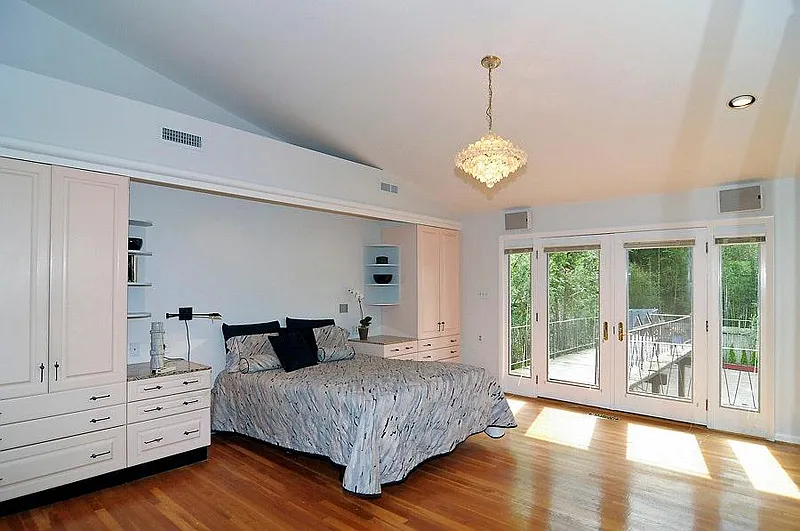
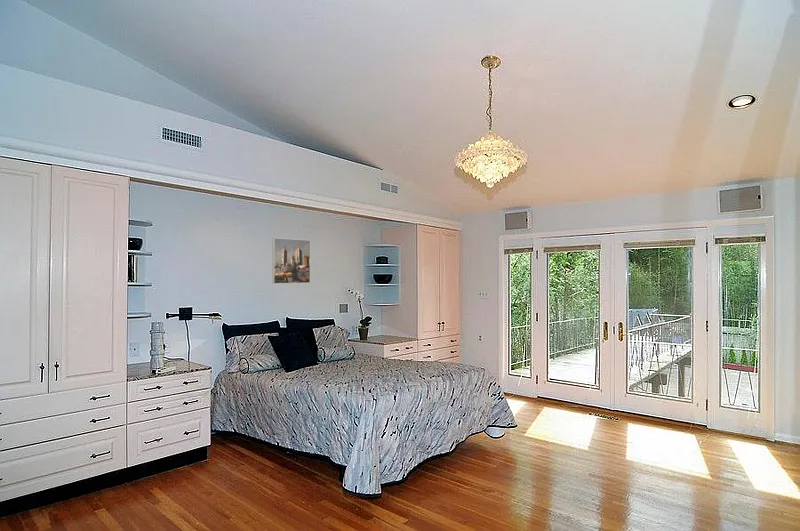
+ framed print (291, 261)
